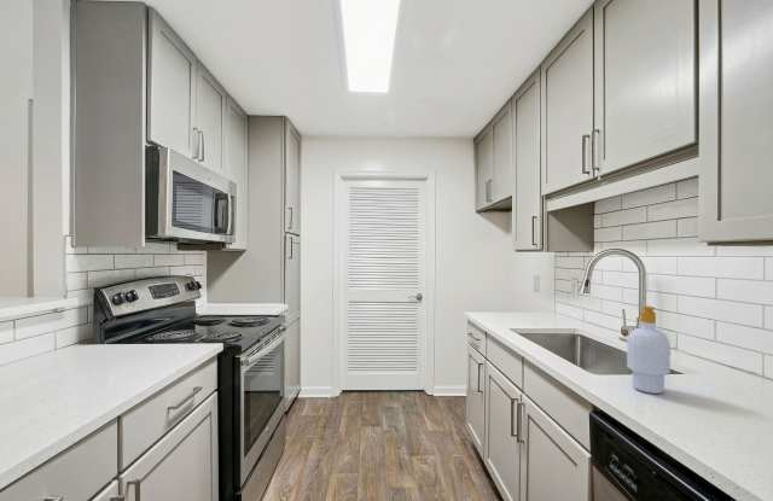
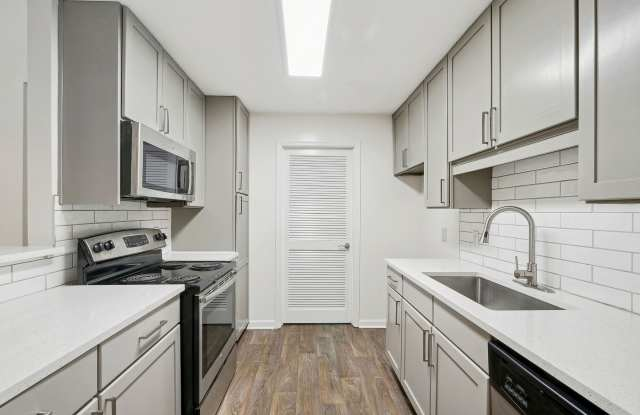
- soap bottle (647, 348)
